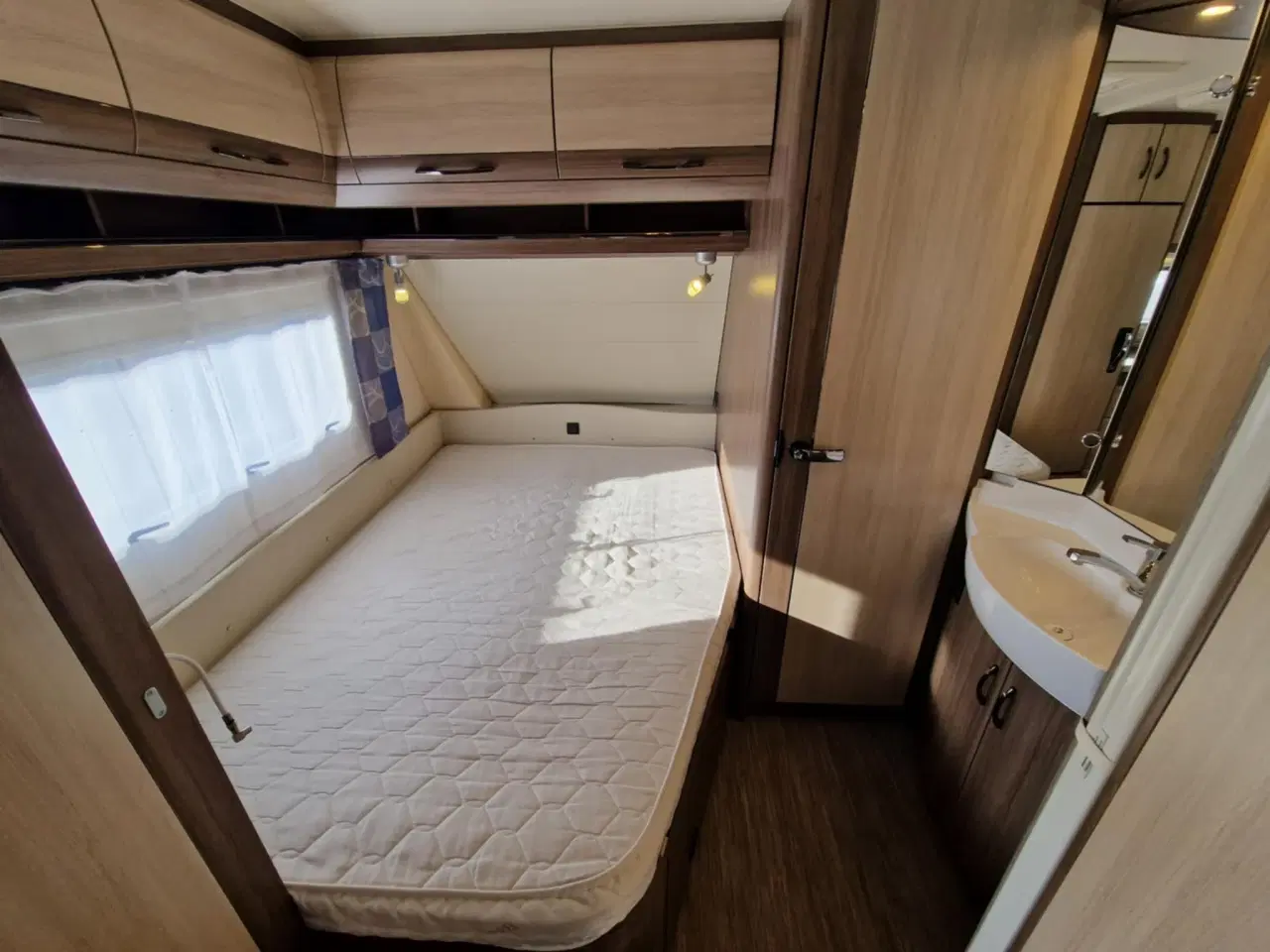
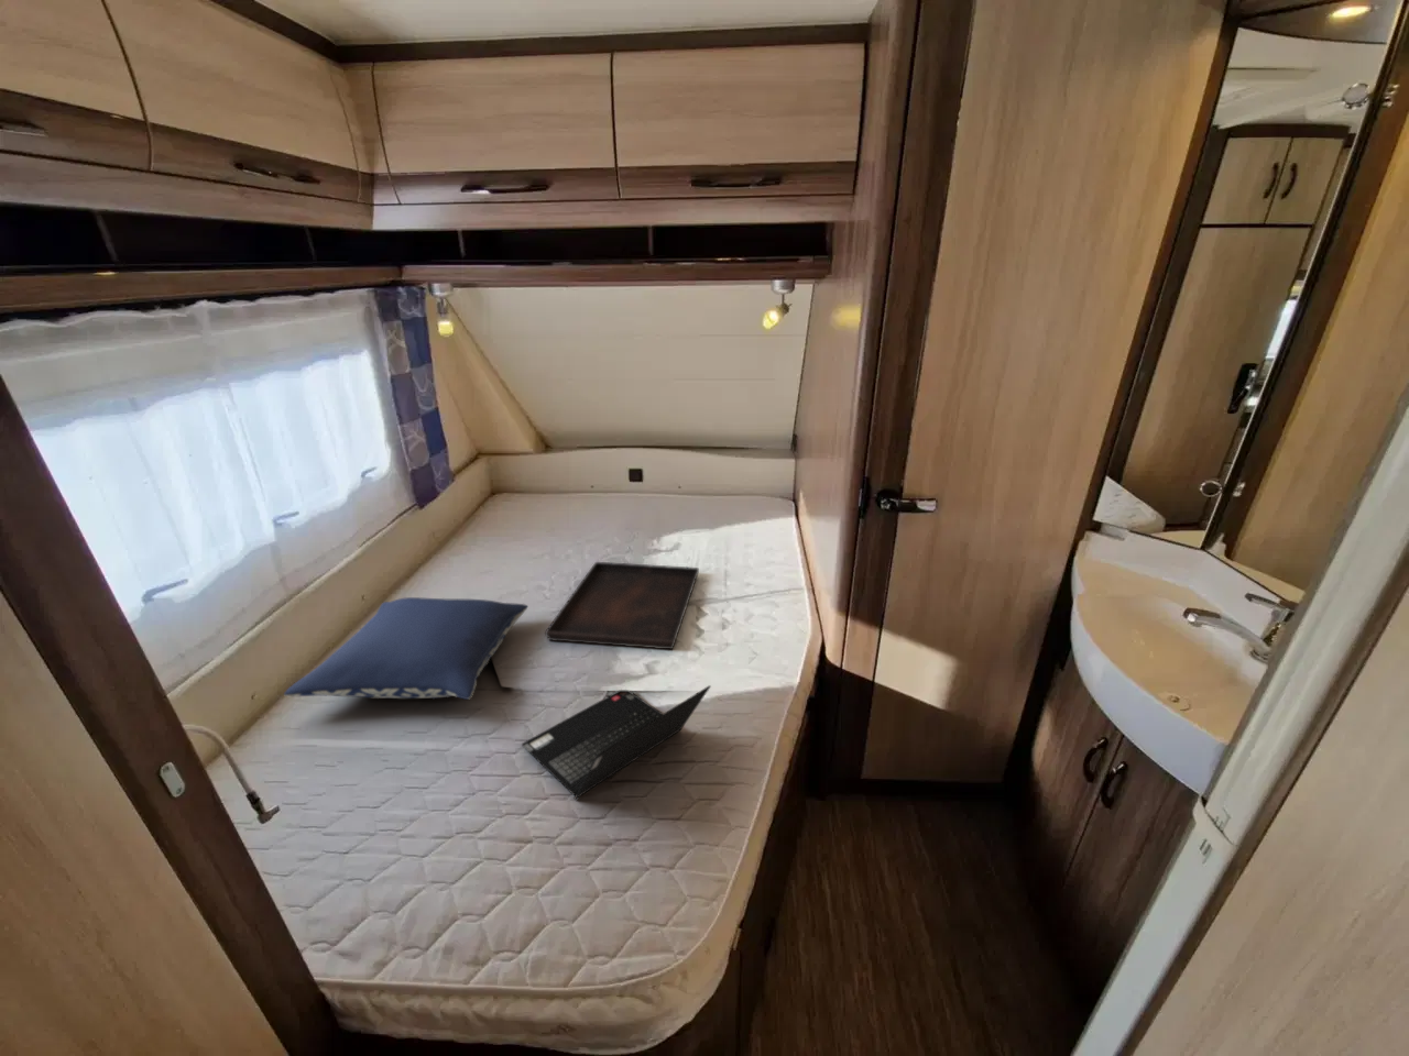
+ pillow (420, 644)
+ serving tray (630, 600)
+ laptop computer (614, 718)
